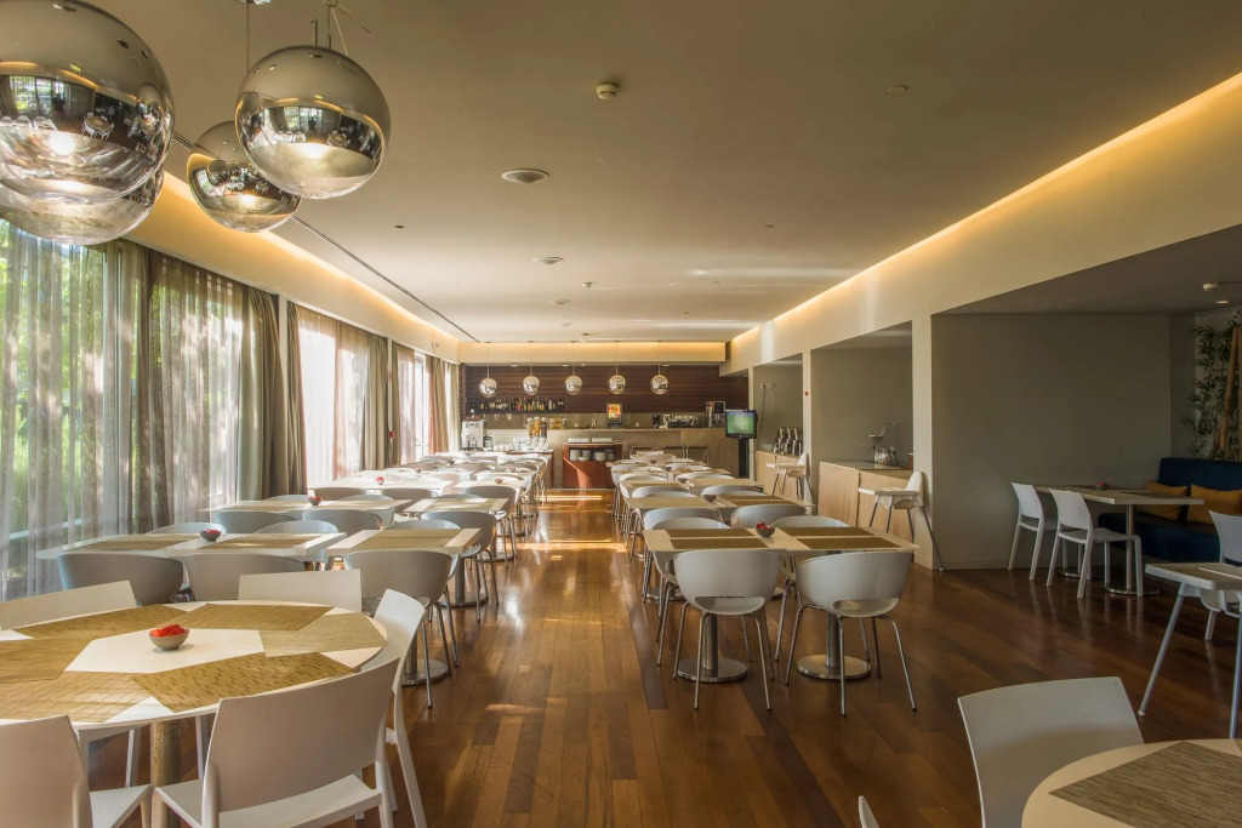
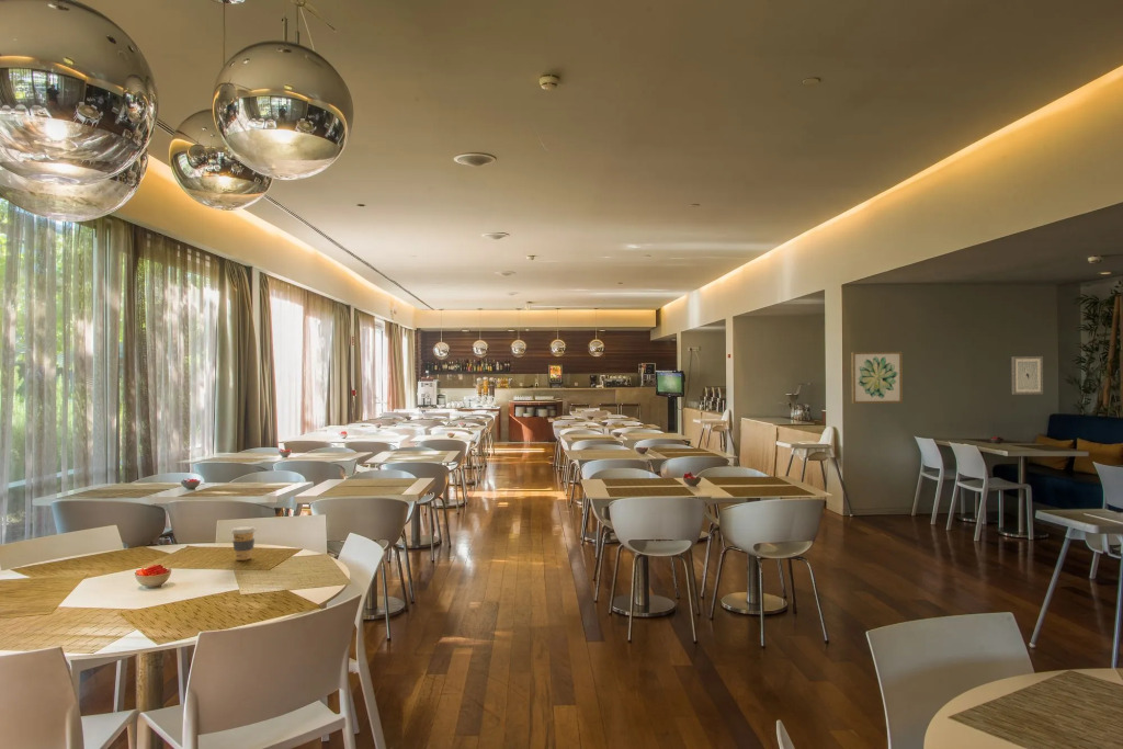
+ wall art (1026, 375)
+ wall art (876, 377)
+ coffee cup (243, 543)
